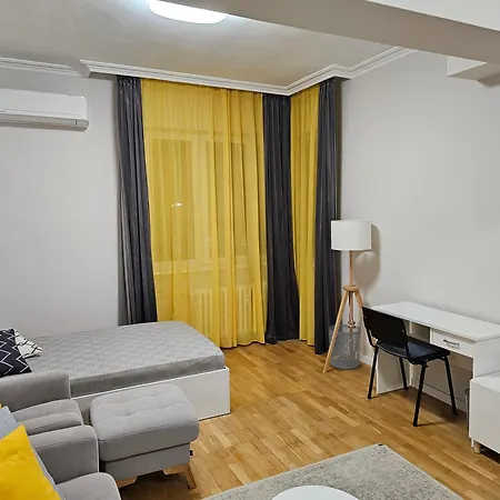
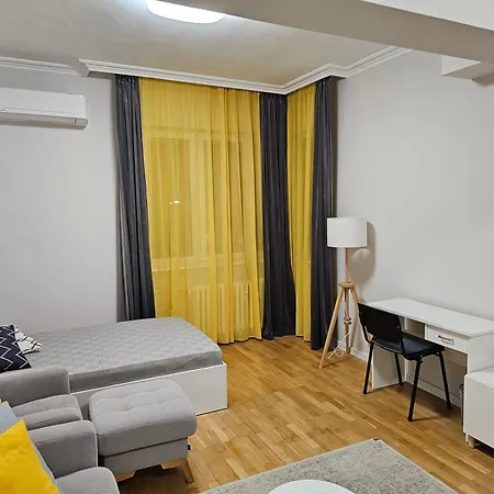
- waste bin (344, 346)
